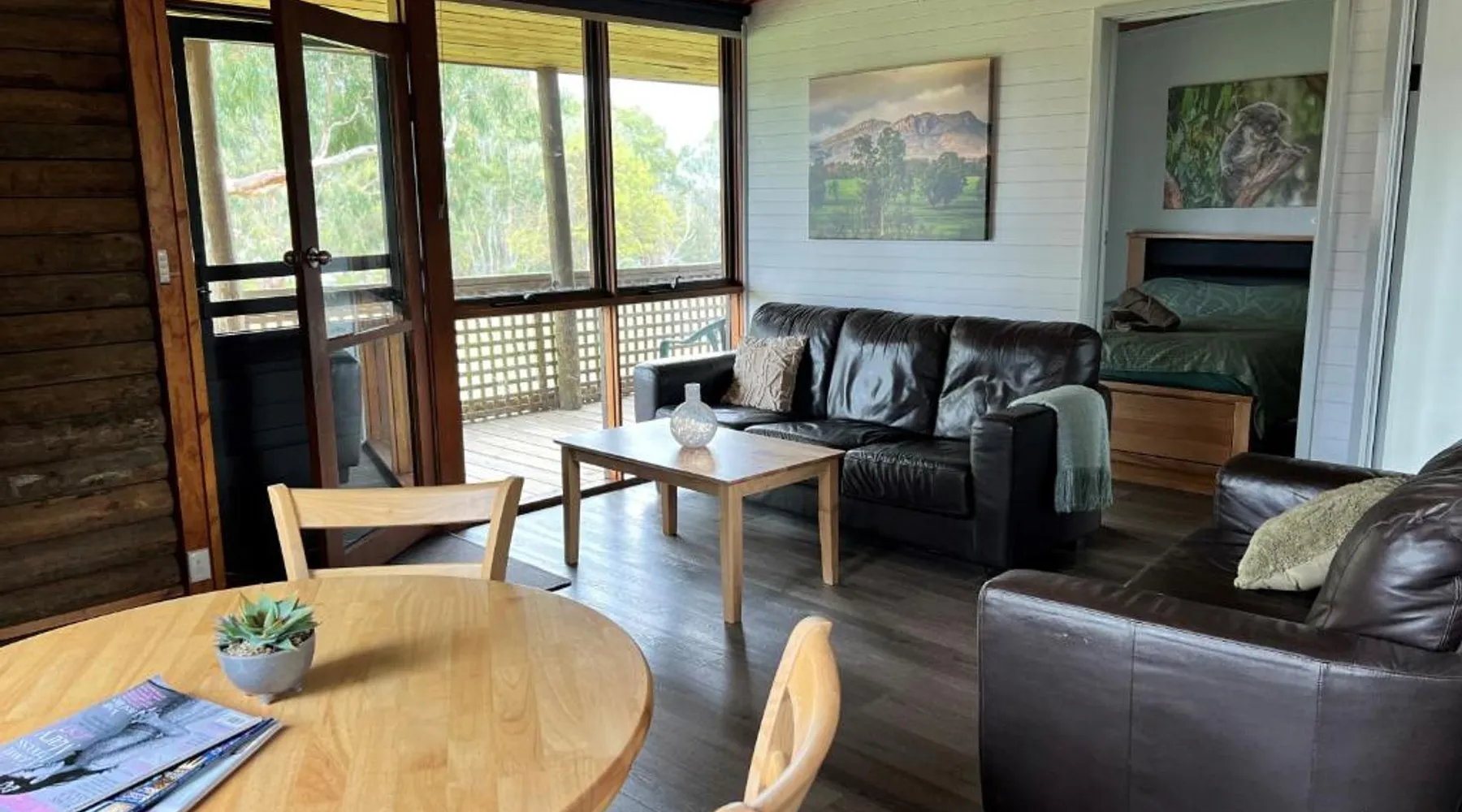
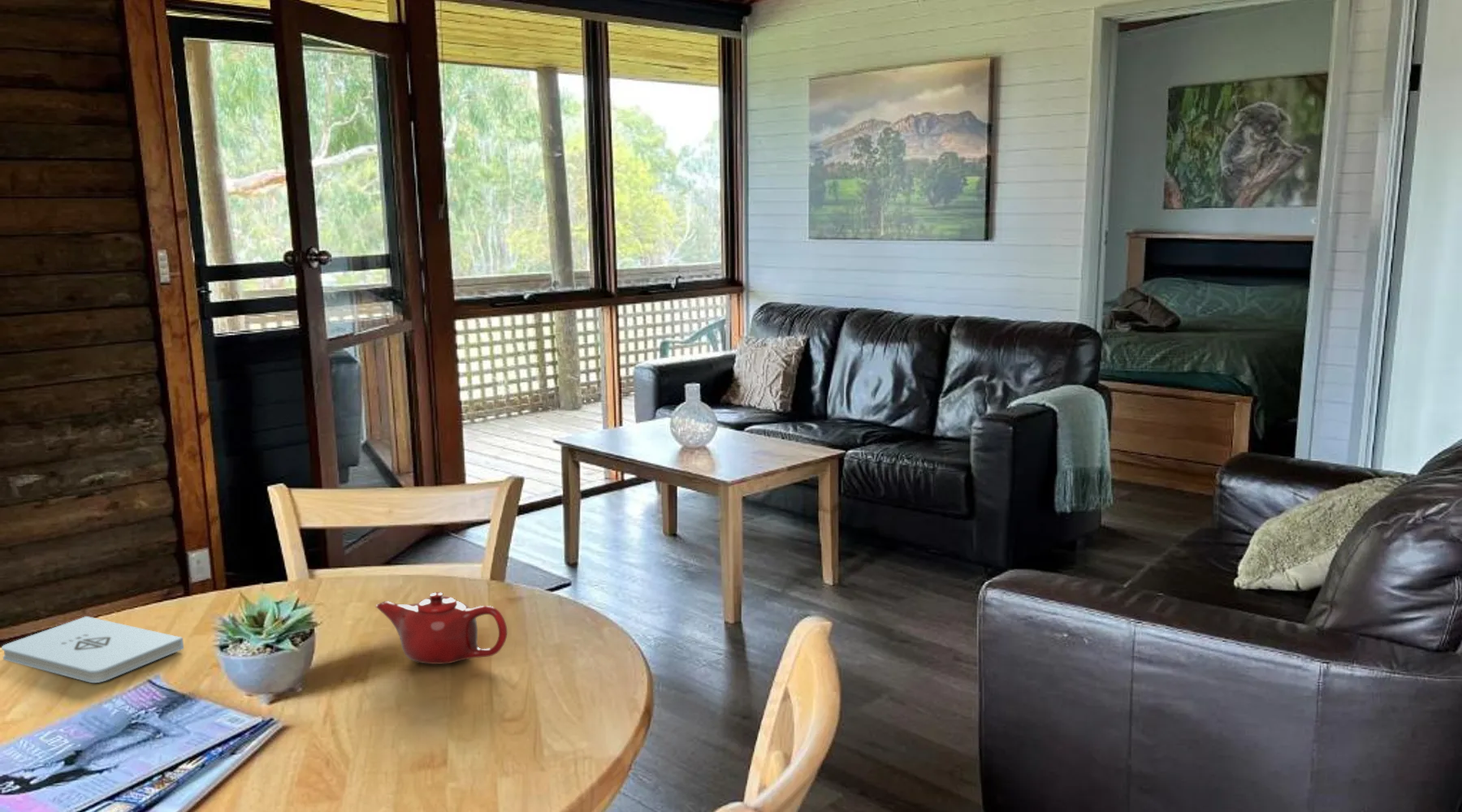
+ teapot (440, 625)
+ notepad (91, 647)
